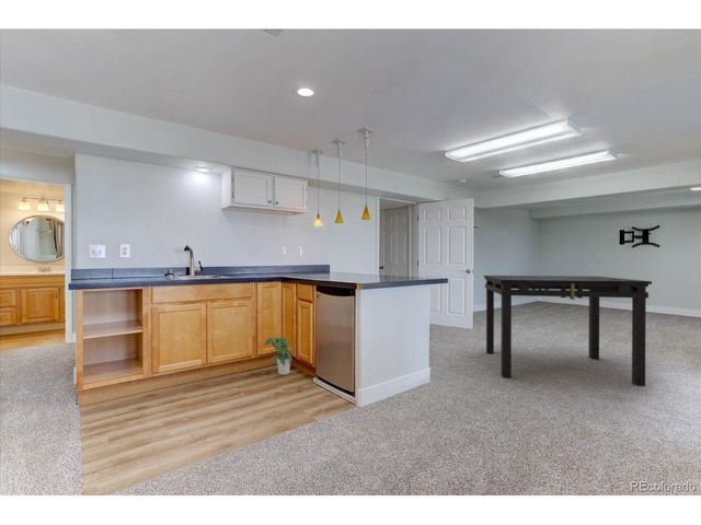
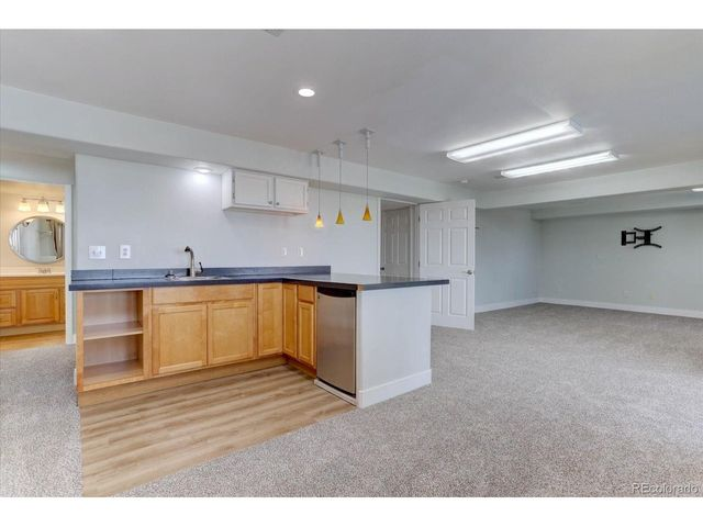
- potted plant (280, 354)
- dining table (561, 296)
